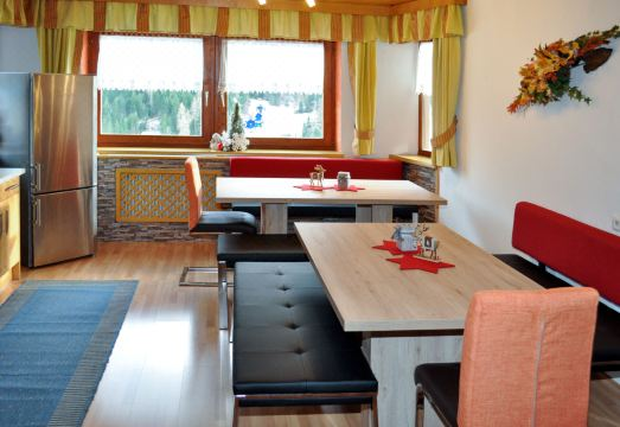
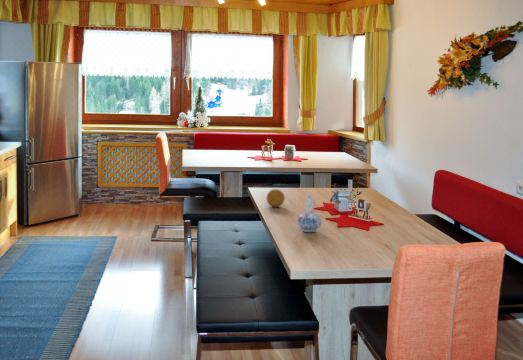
+ fruit (275, 198)
+ ceramic pitcher (309, 211)
